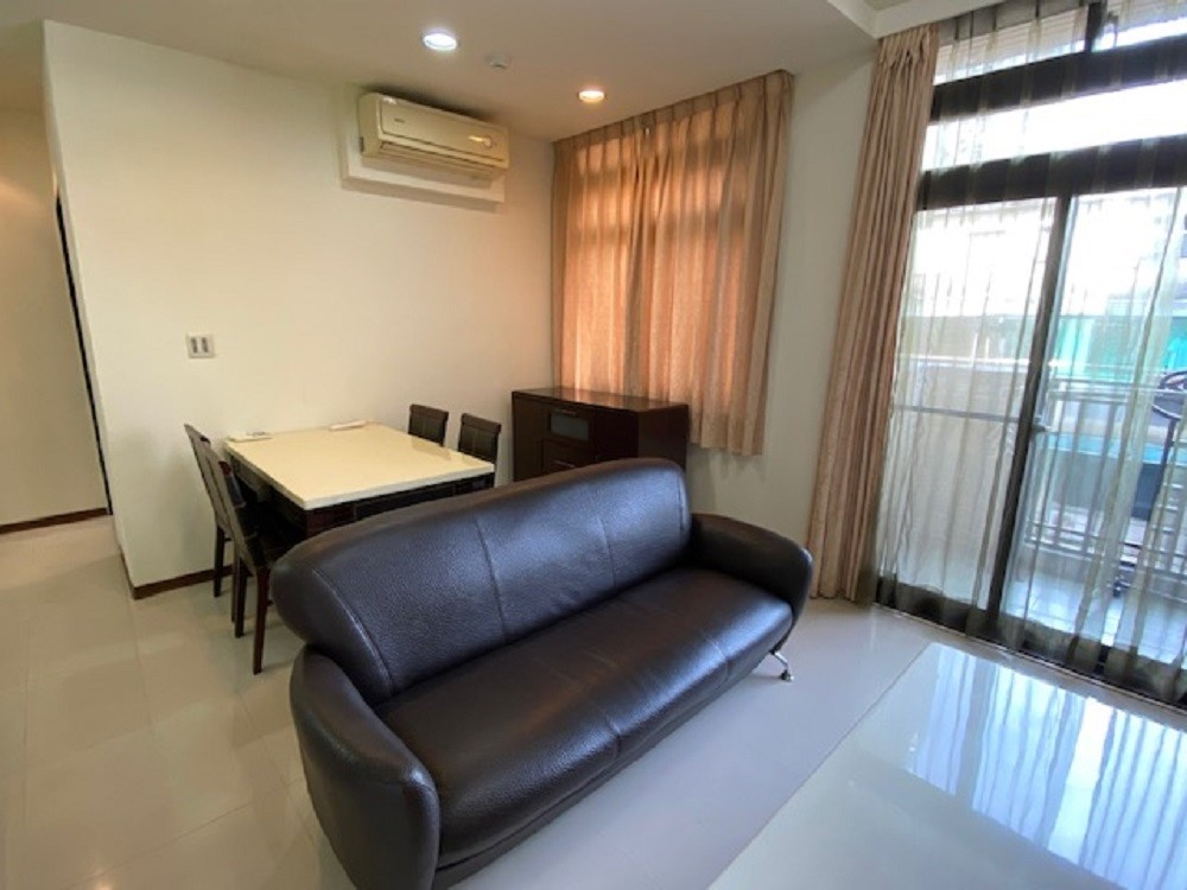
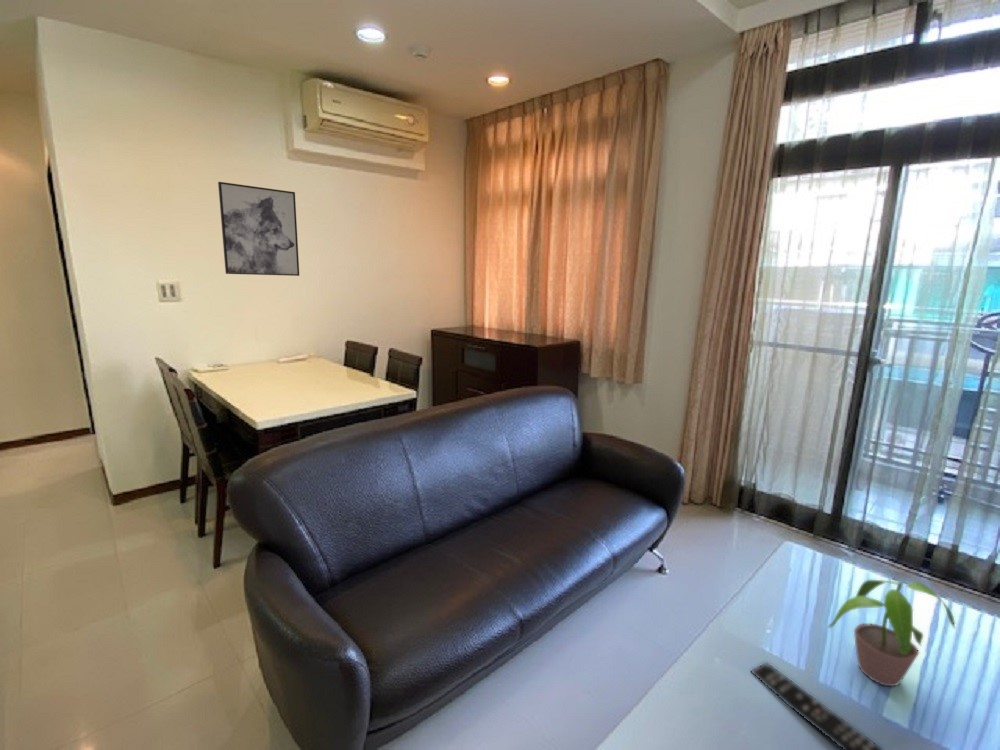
+ wall art (261, 231)
+ potted plant (888, 628)
+ remote control (811, 708)
